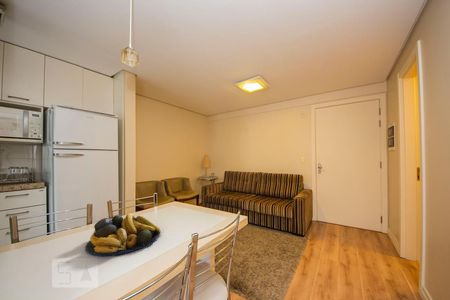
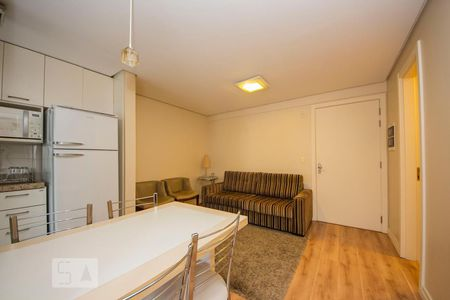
- fruit bowl (125, 227)
